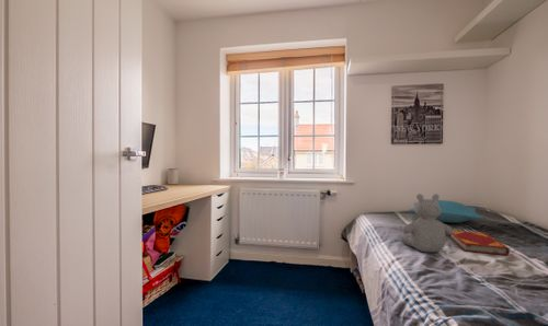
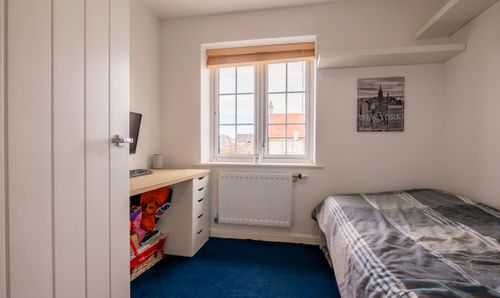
- hardback book (475, 241)
- pillow (443, 210)
- teddy bear (422, 220)
